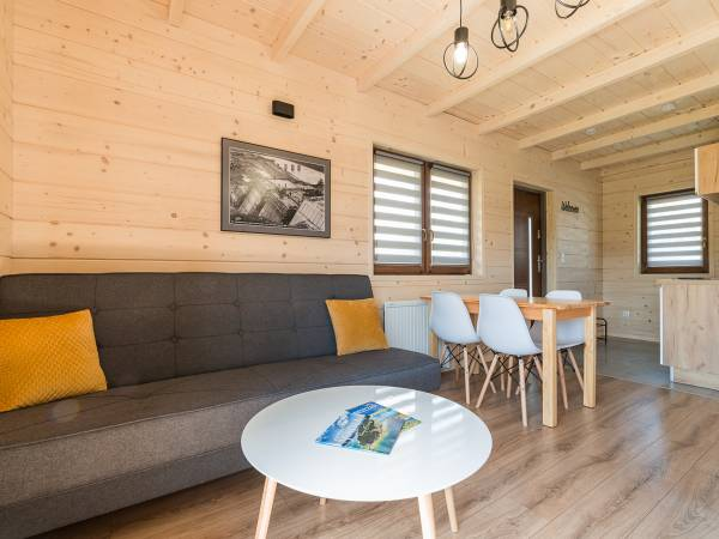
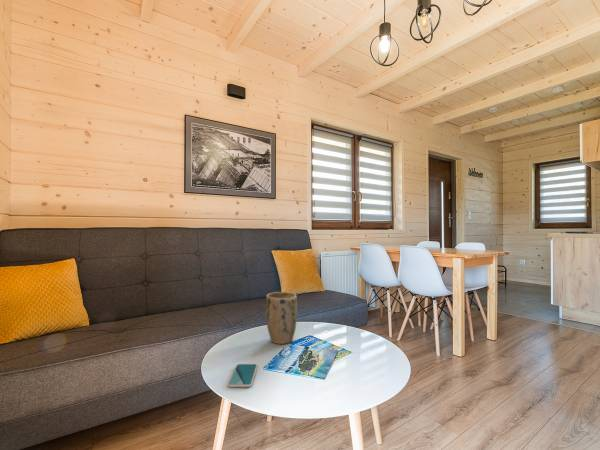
+ plant pot (281, 317)
+ smartphone (243, 374)
